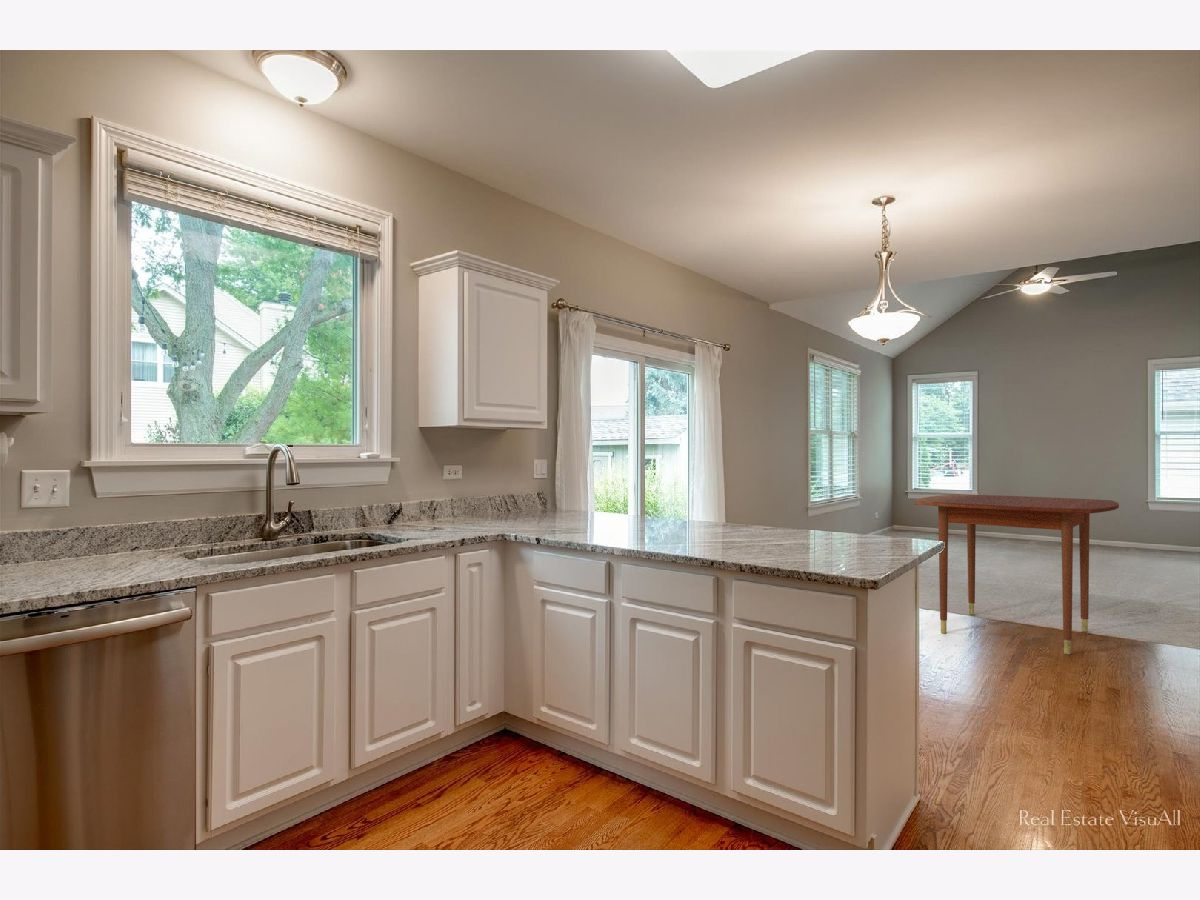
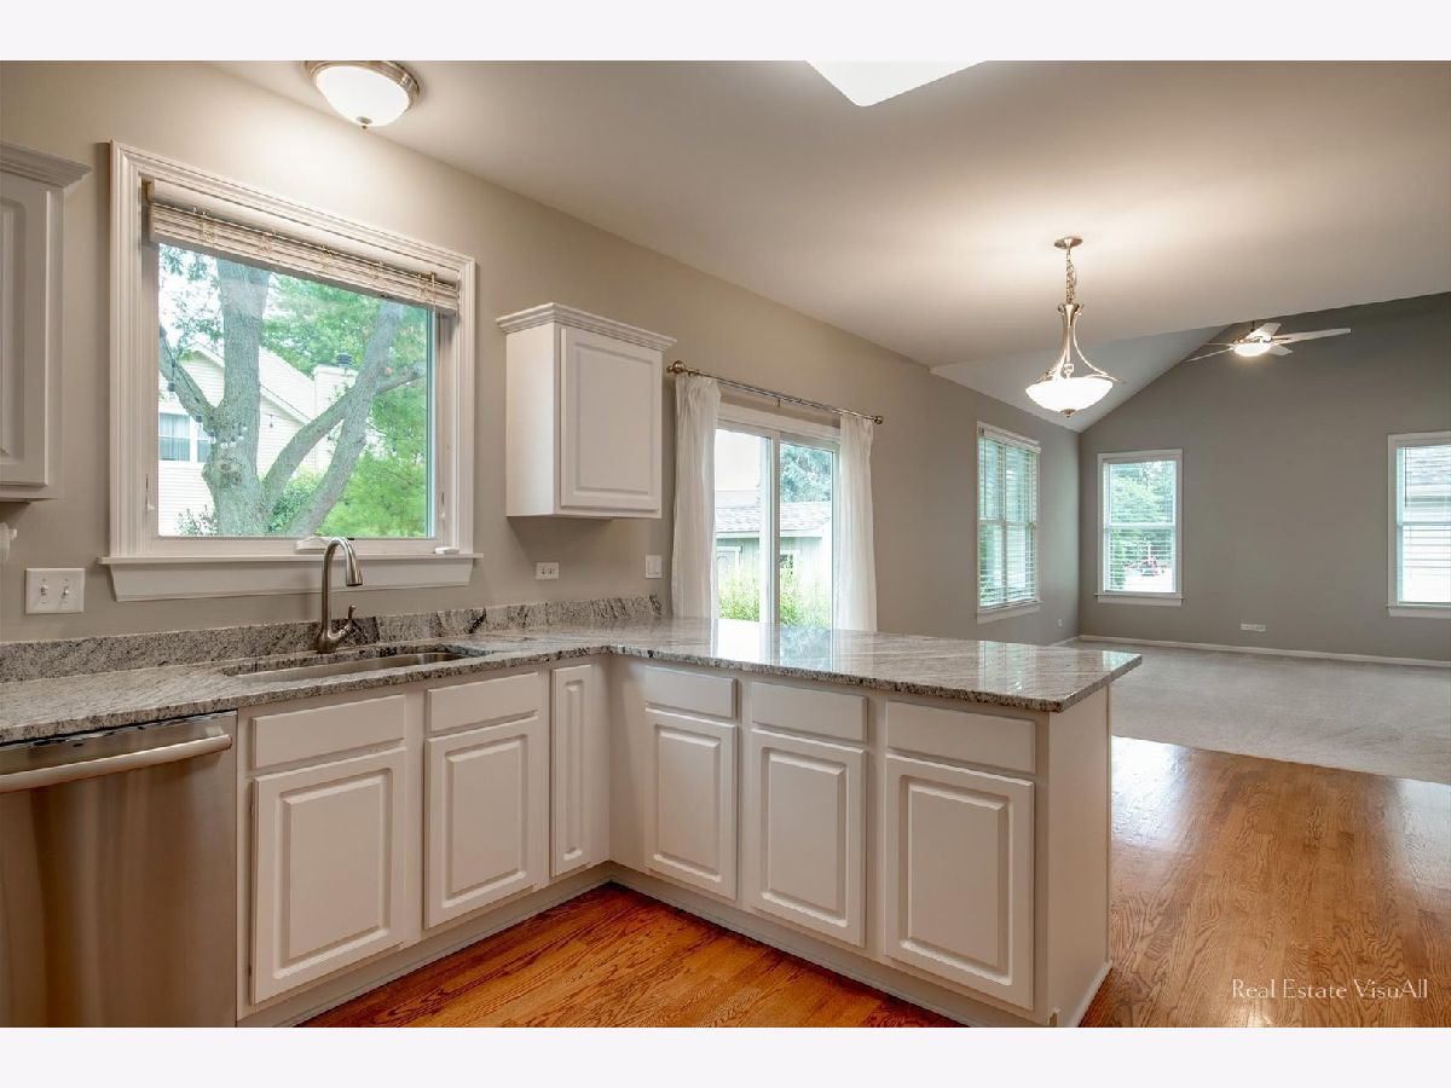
- dining table (1014, 526)
